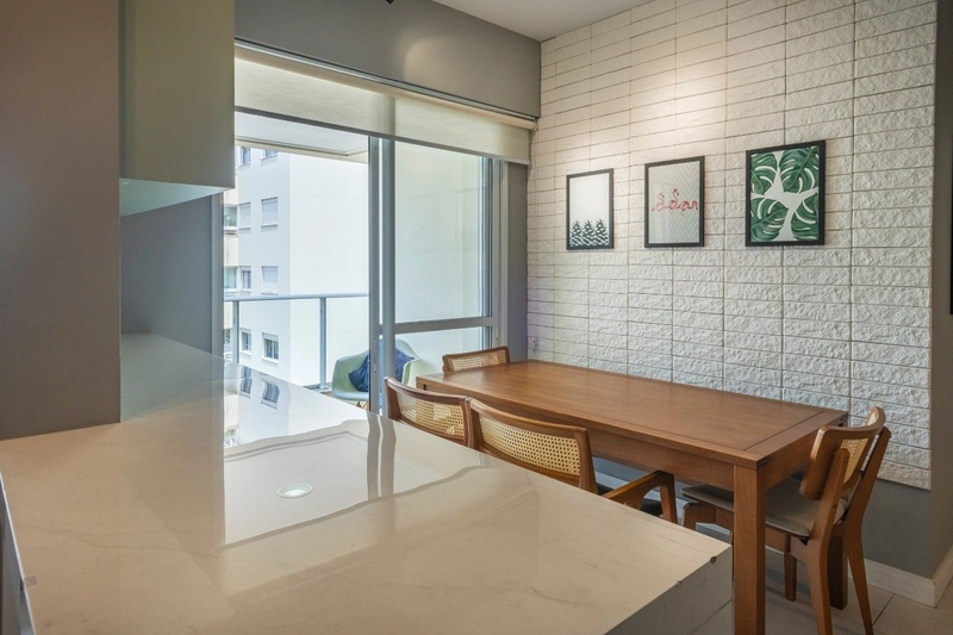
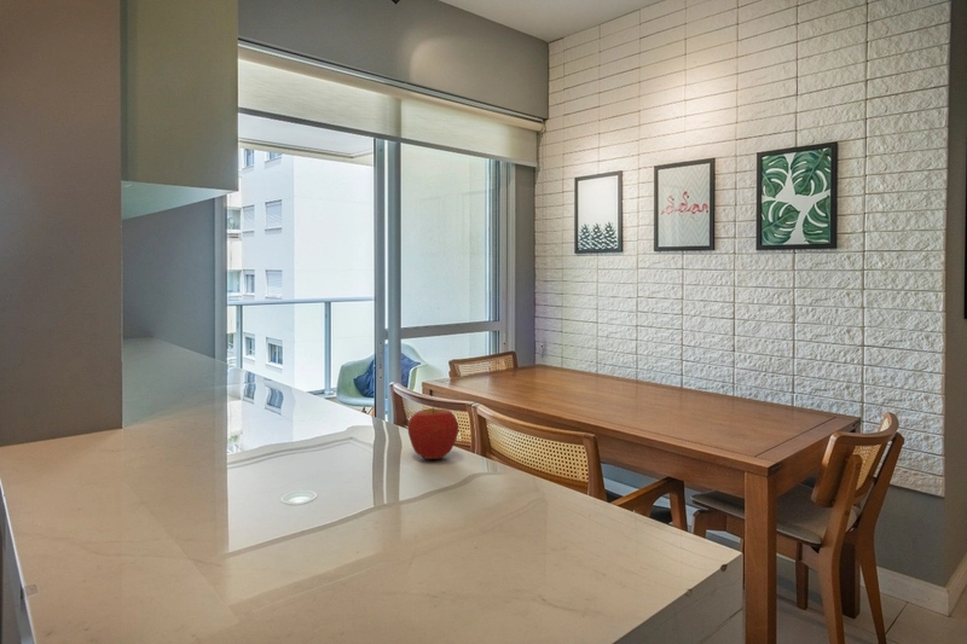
+ apple (433, 431)
